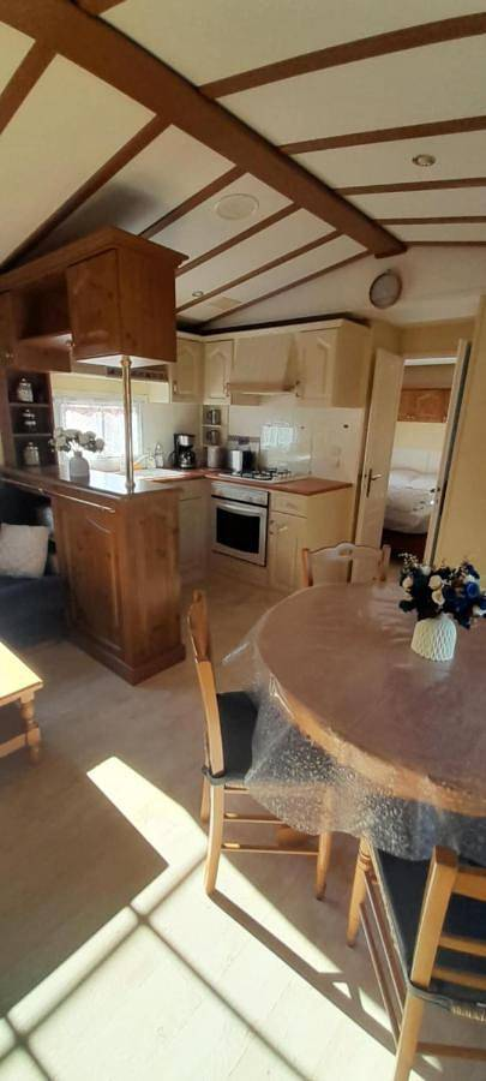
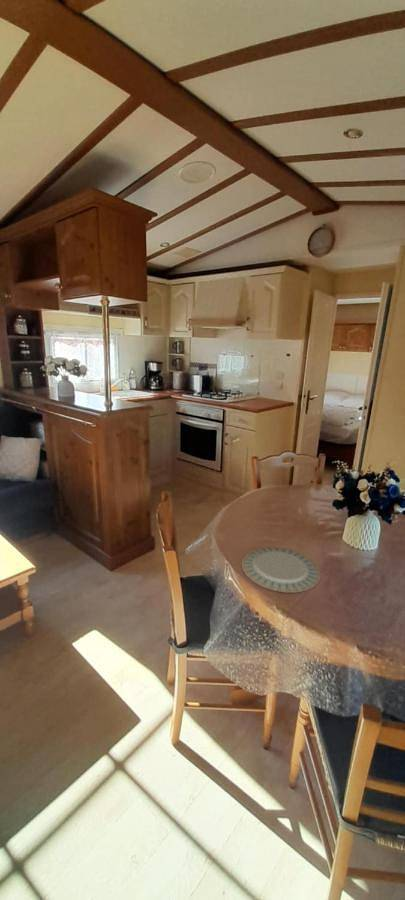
+ chinaware (280, 566)
